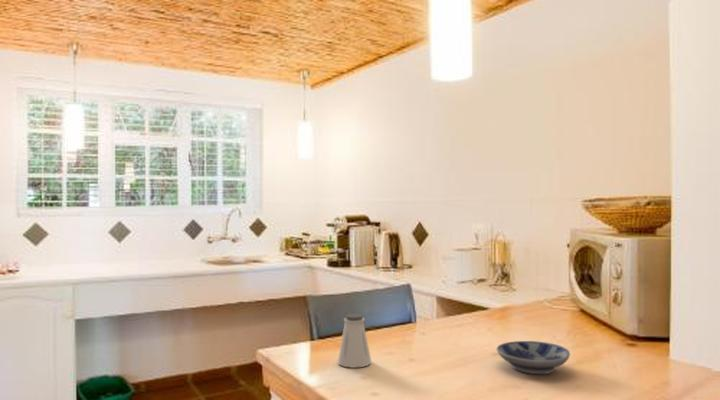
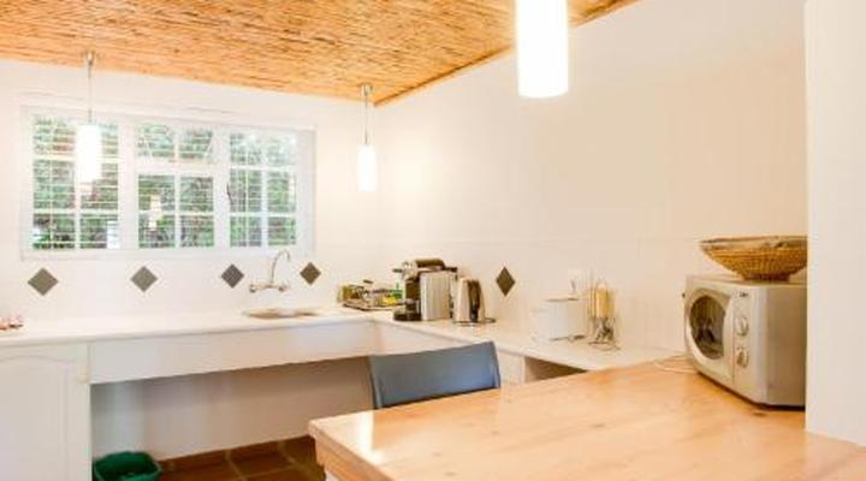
- saltshaker (354, 338)
- bowl (532, 358)
